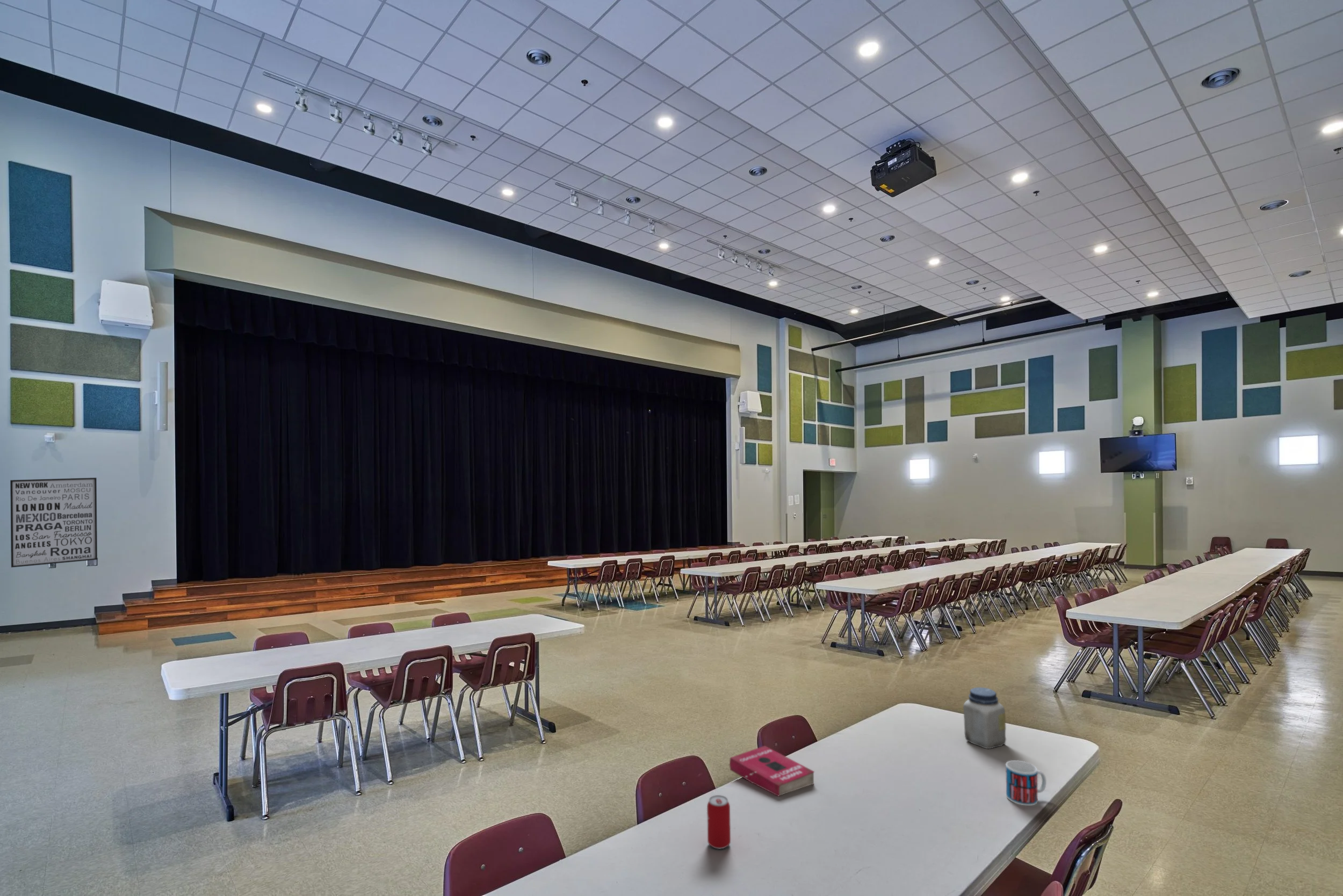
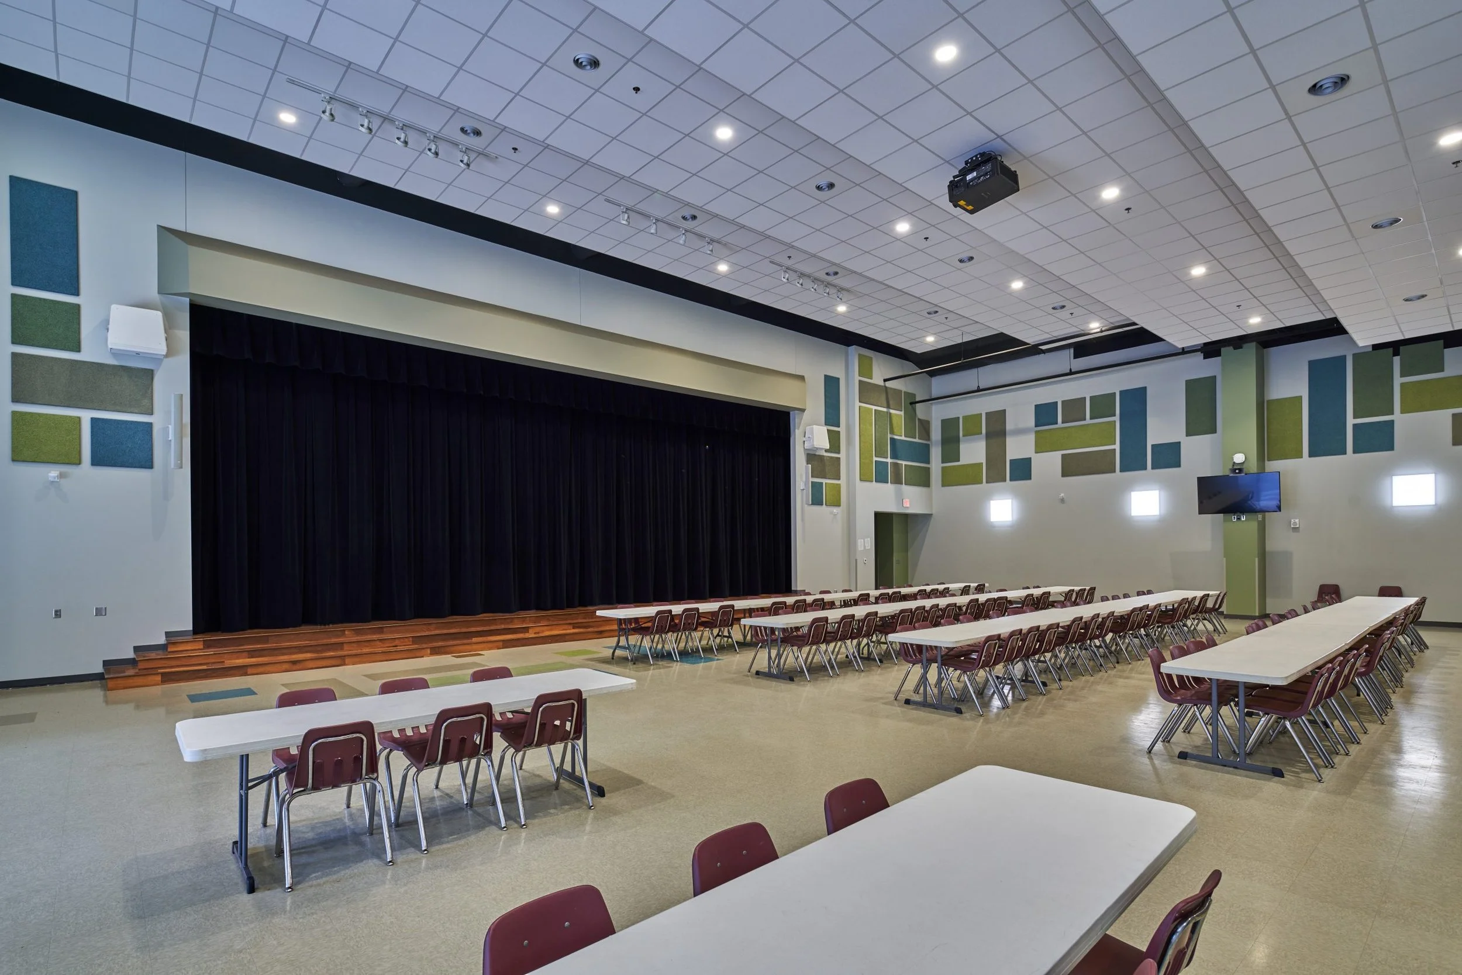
- mug (1025, 781)
- wall art (55, 521)
- book (771, 771)
- jar (984, 716)
- beverage can (719, 822)
